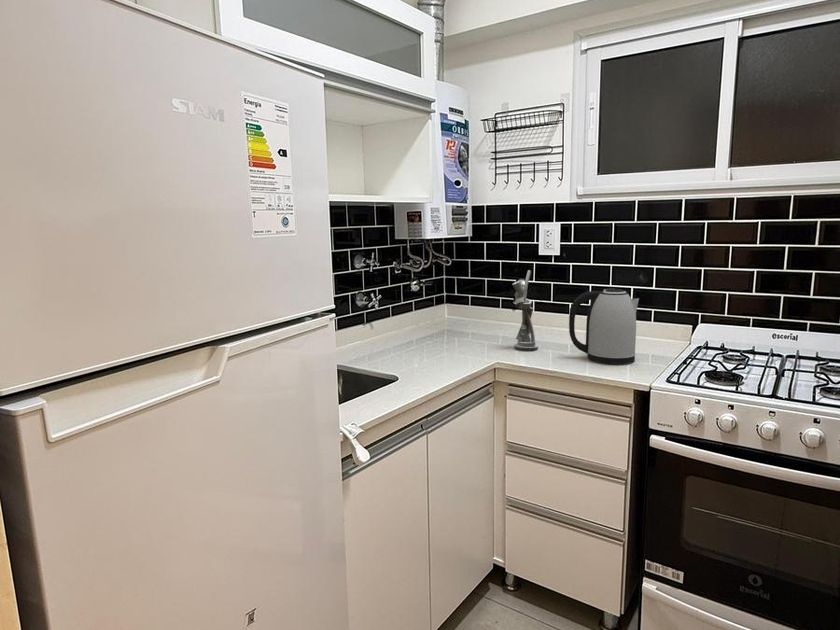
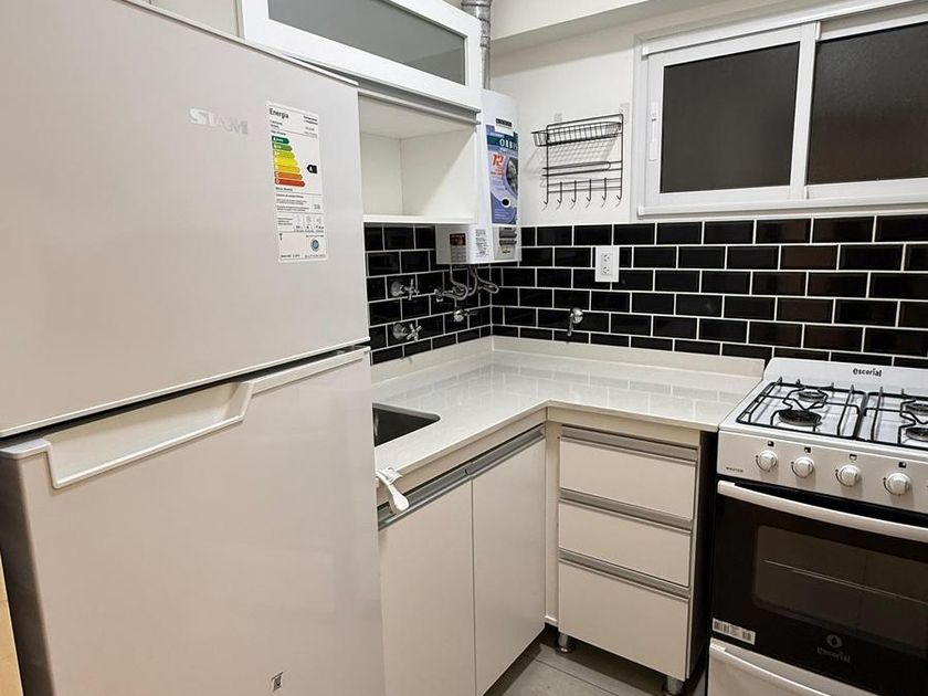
- utensil holder (526, 309)
- kettle (602, 323)
